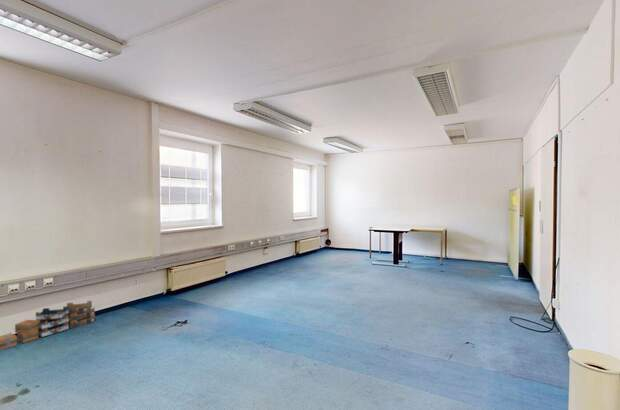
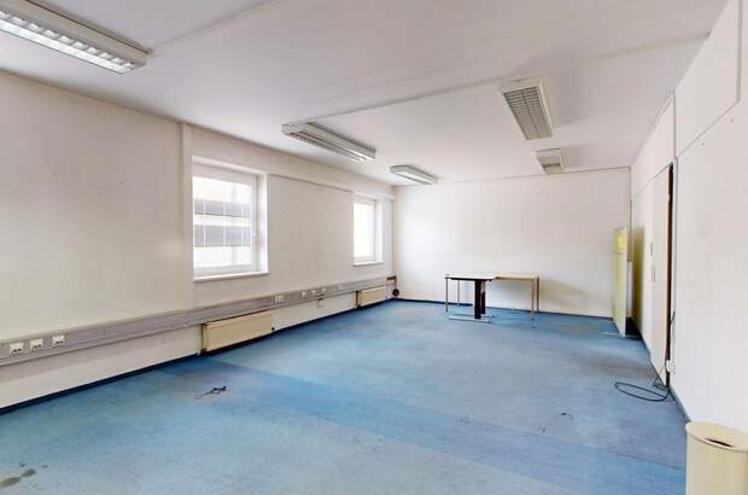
- cardboard boxes (49, 321)
